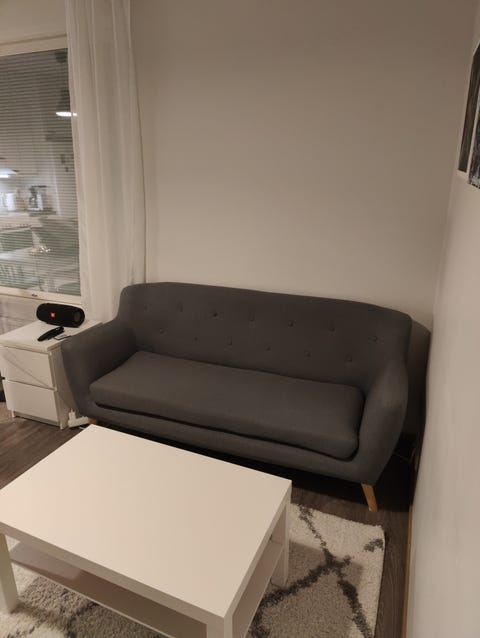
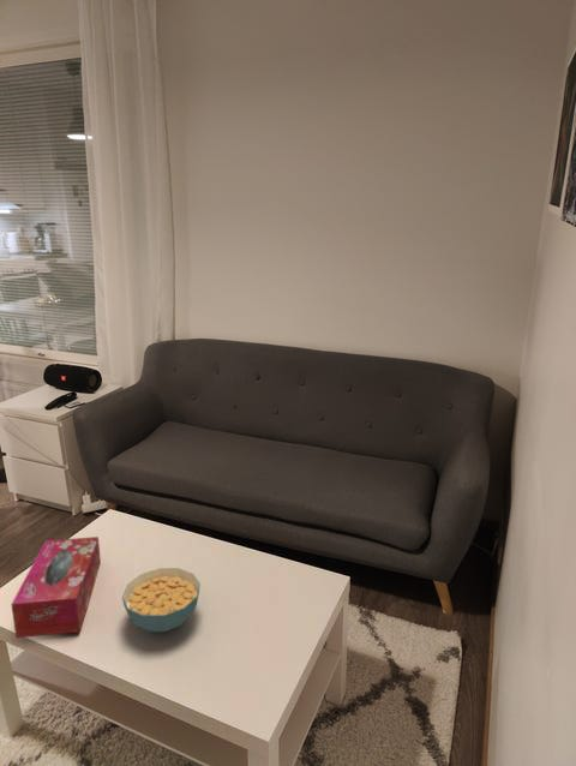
+ tissue box (60, 582)
+ cereal bowl (162, 605)
